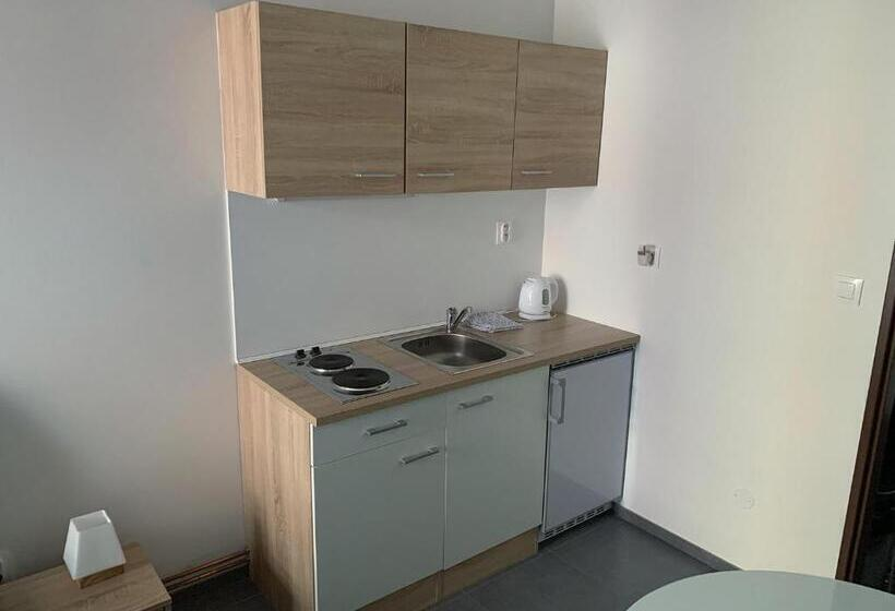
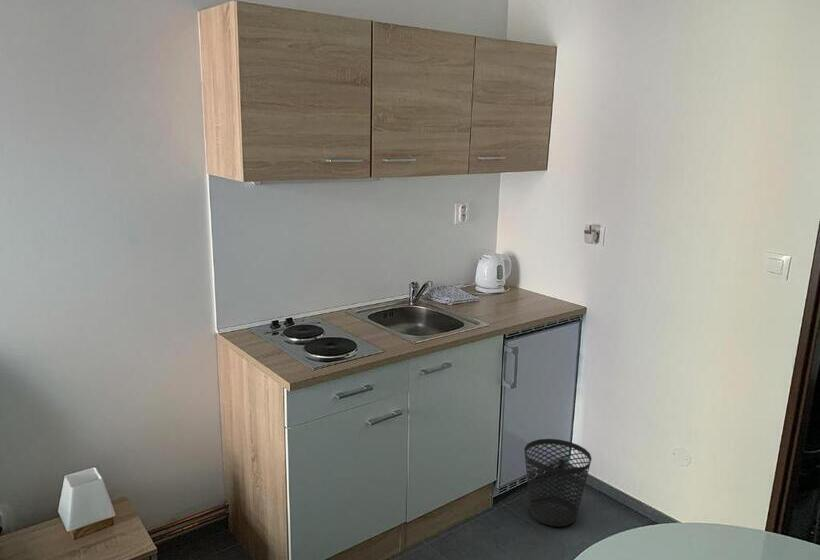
+ wastebasket (555, 483)
